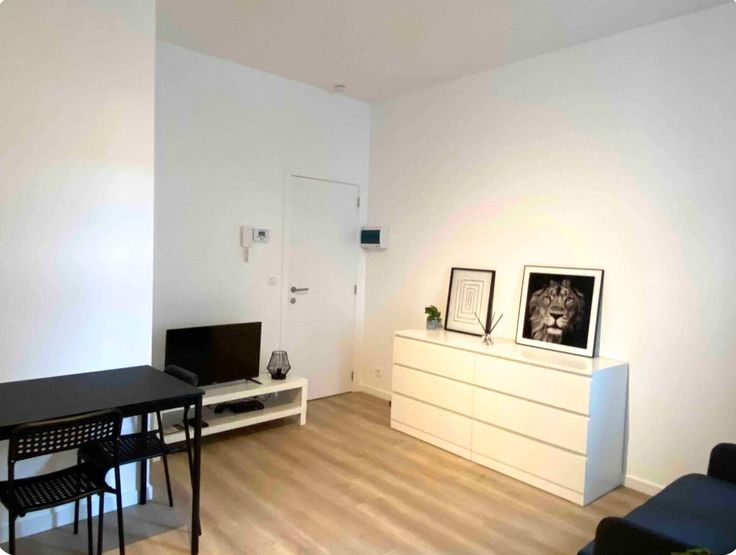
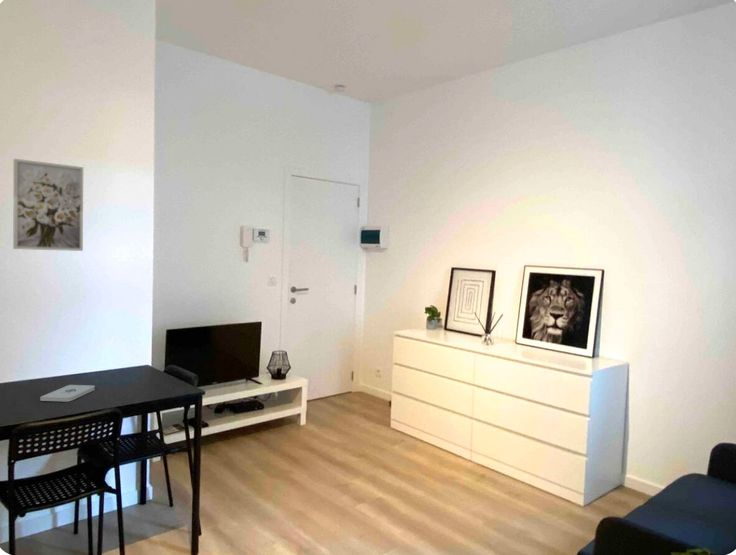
+ notepad (69, 392)
+ wall art (49, 206)
